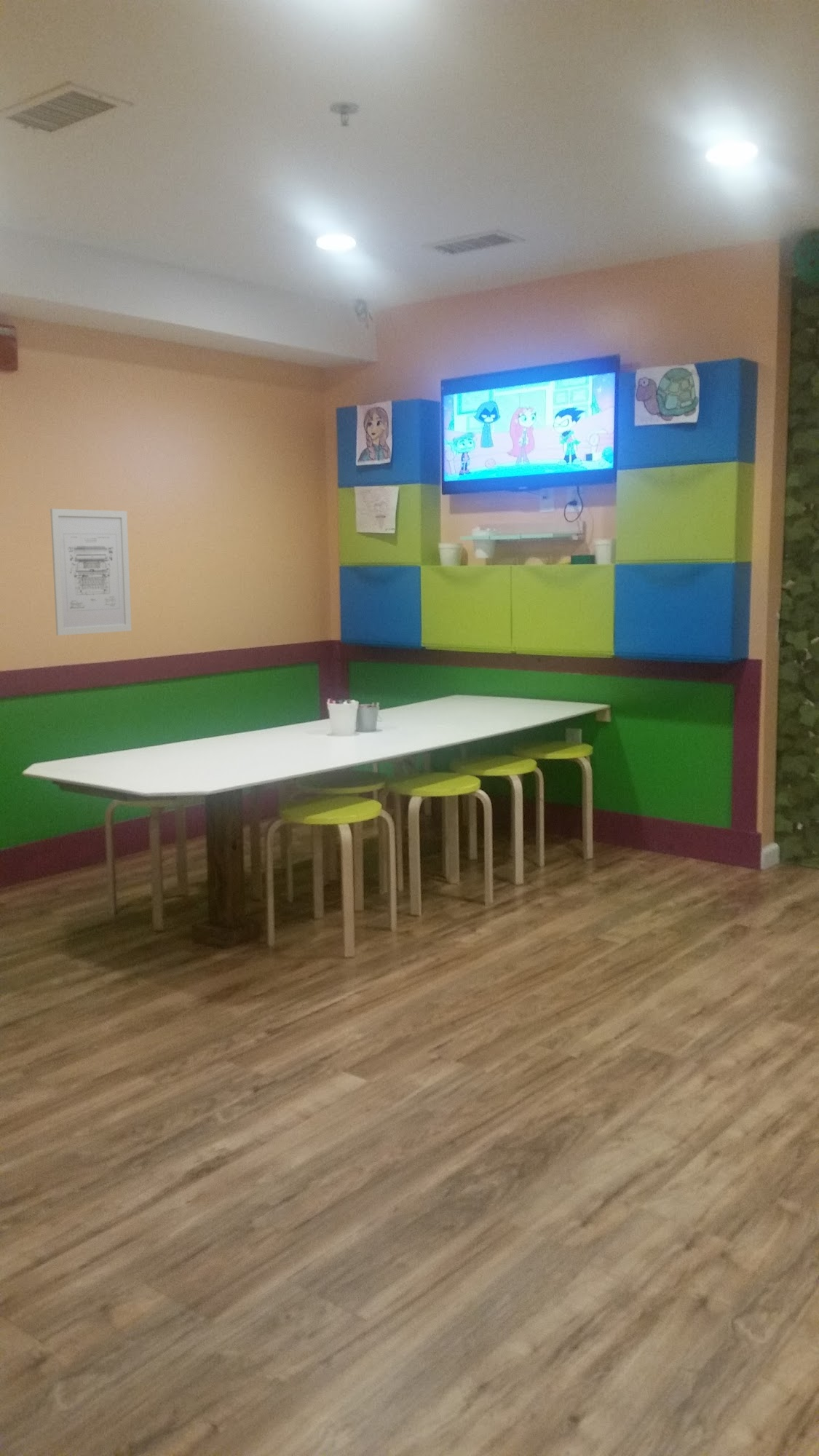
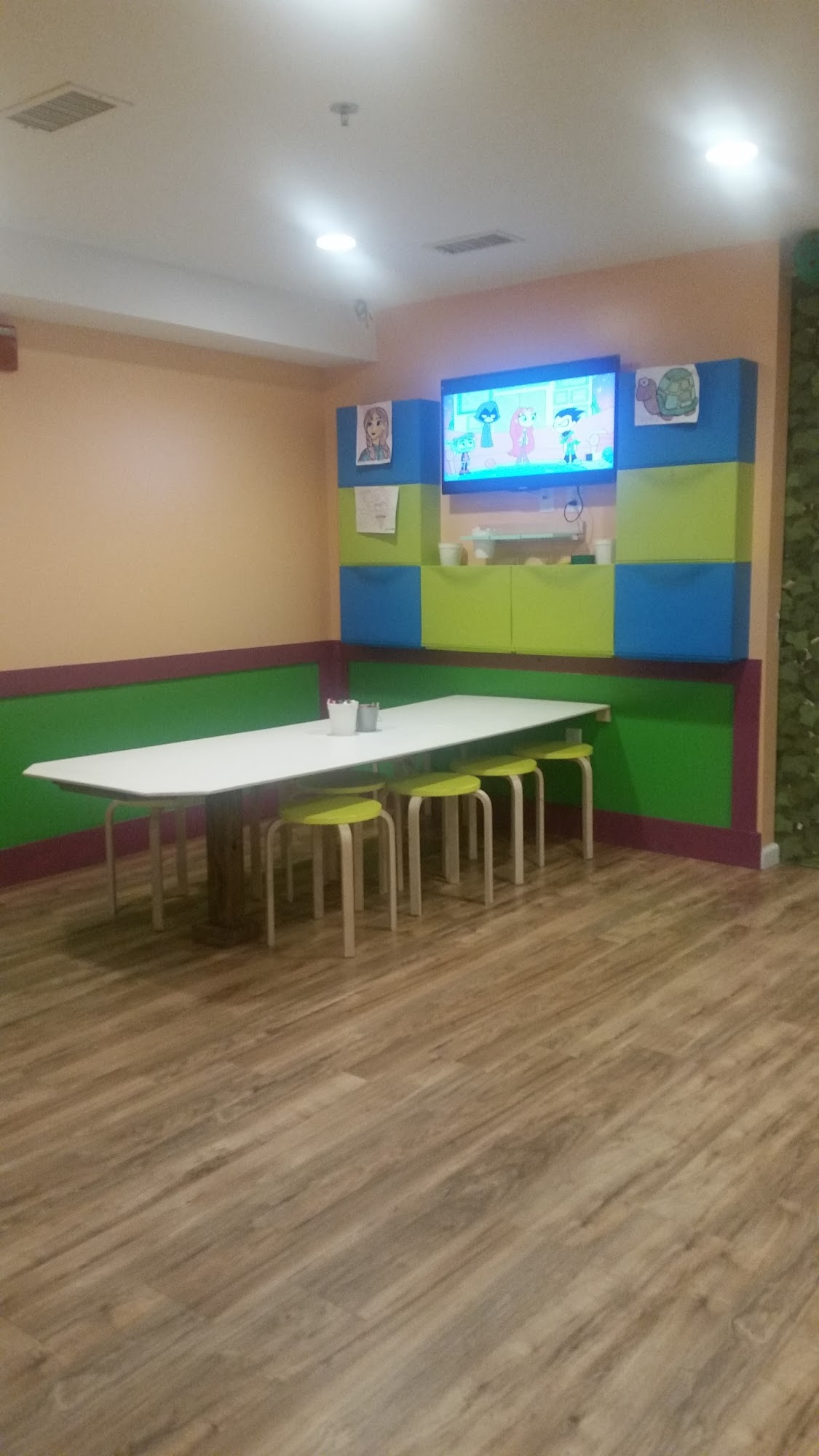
- wall art (92, 571)
